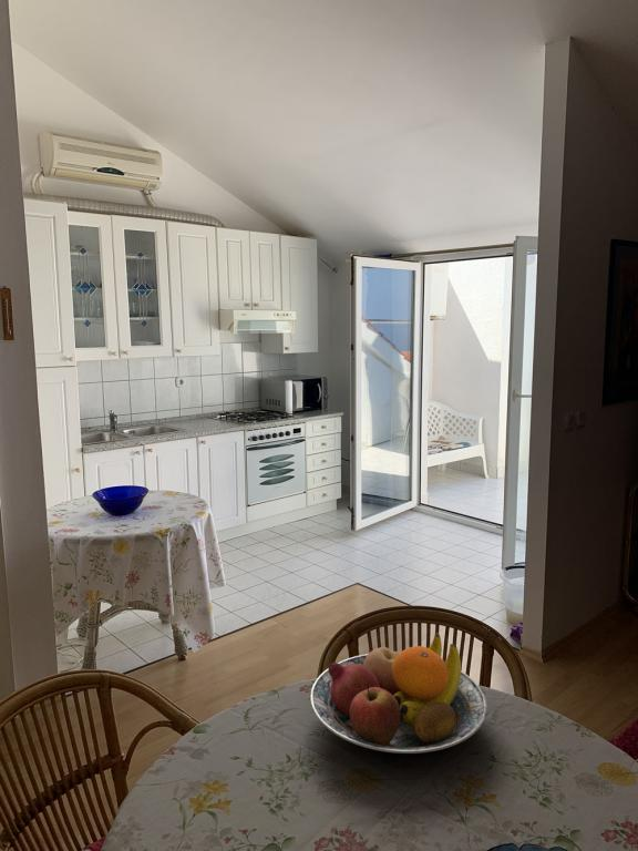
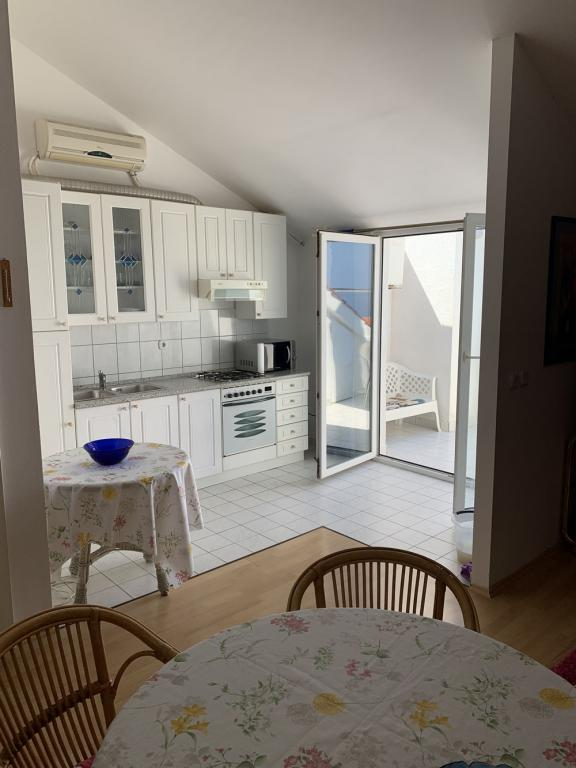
- fruit bowl (397, 688)
